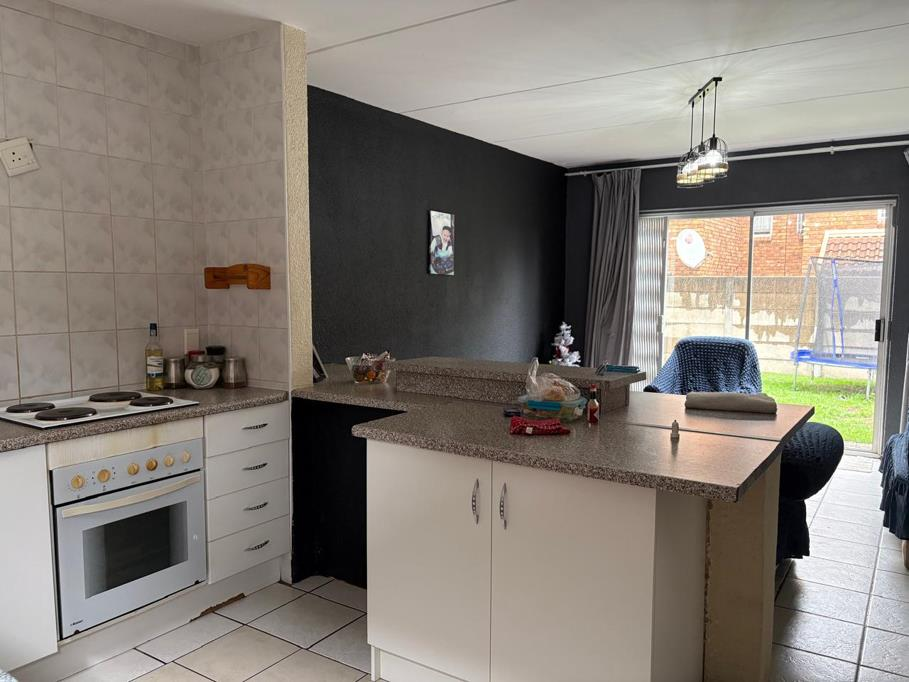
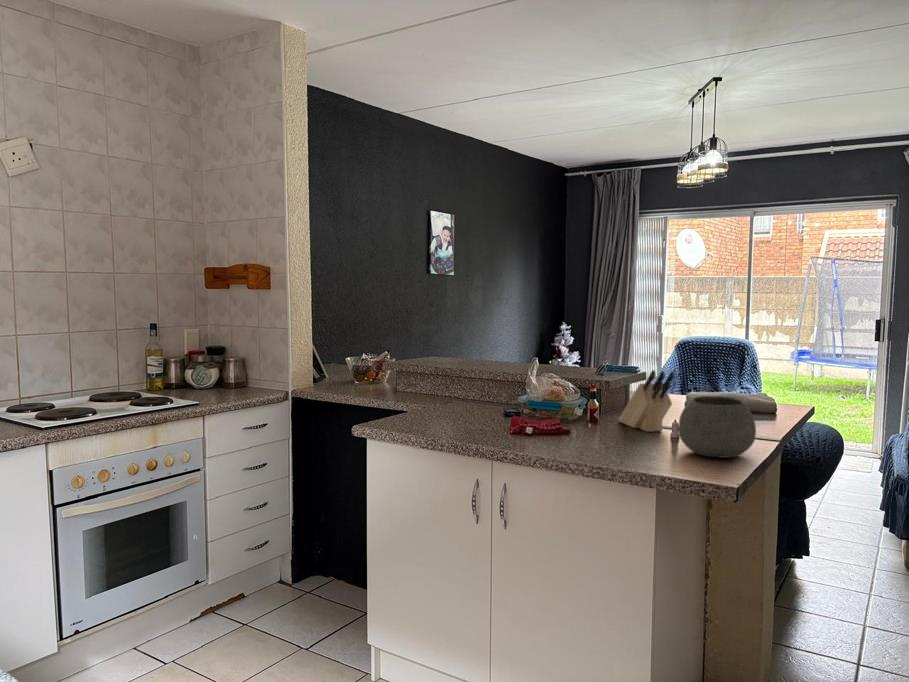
+ bowl (716, 427)
+ knife block (647, 397)
